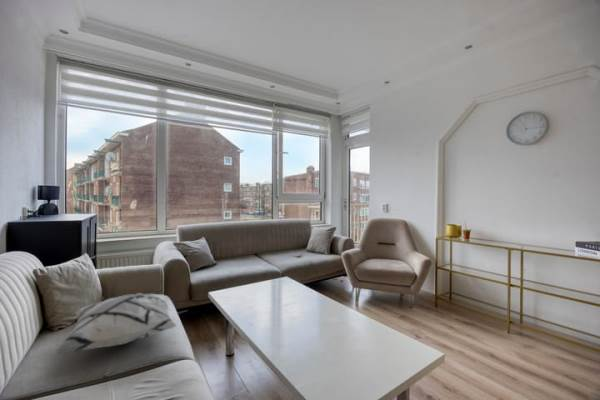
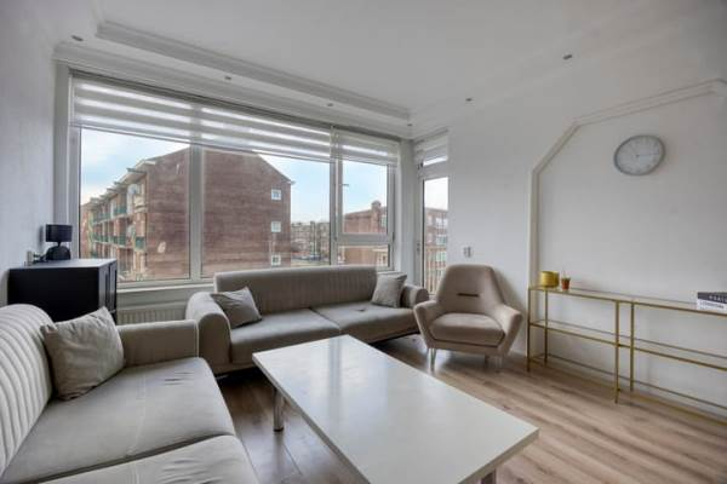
- decorative pillow (123, 318)
